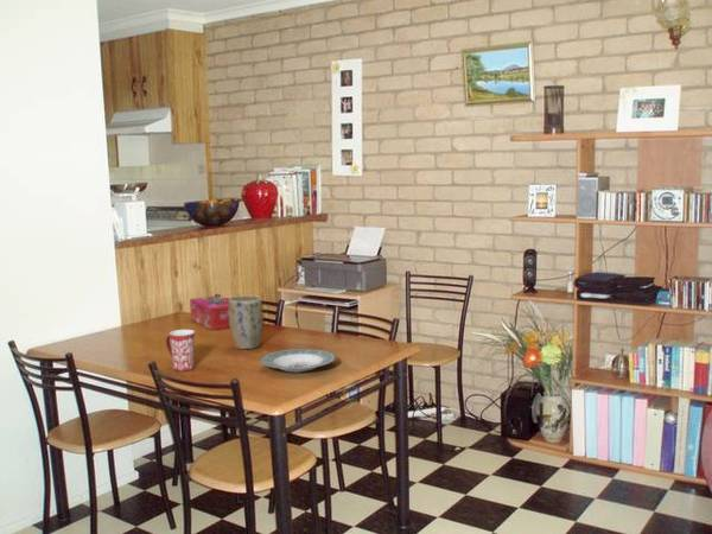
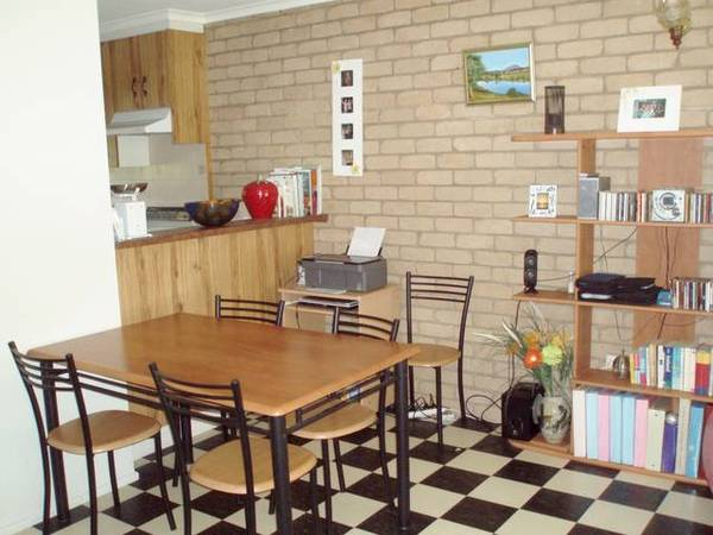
- plant pot (246, 322)
- plate (298, 362)
- tissue box (216, 311)
- mug (179, 349)
